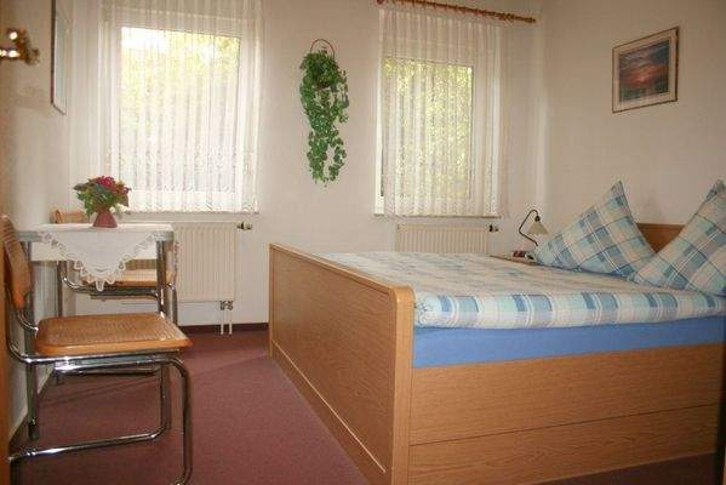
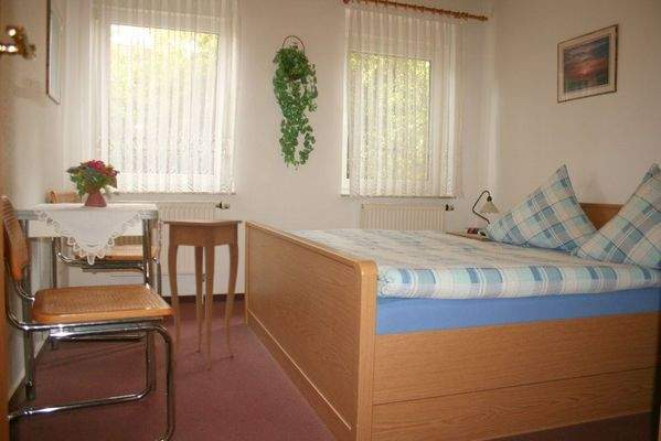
+ side table (202, 289)
